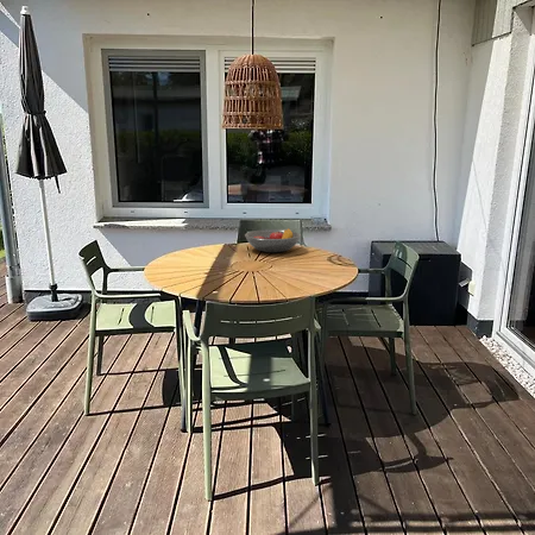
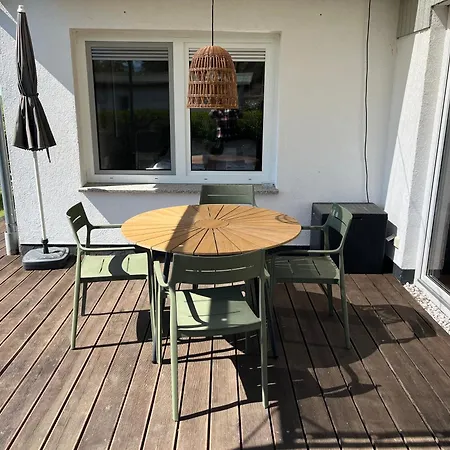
- fruit bowl (272, 240)
